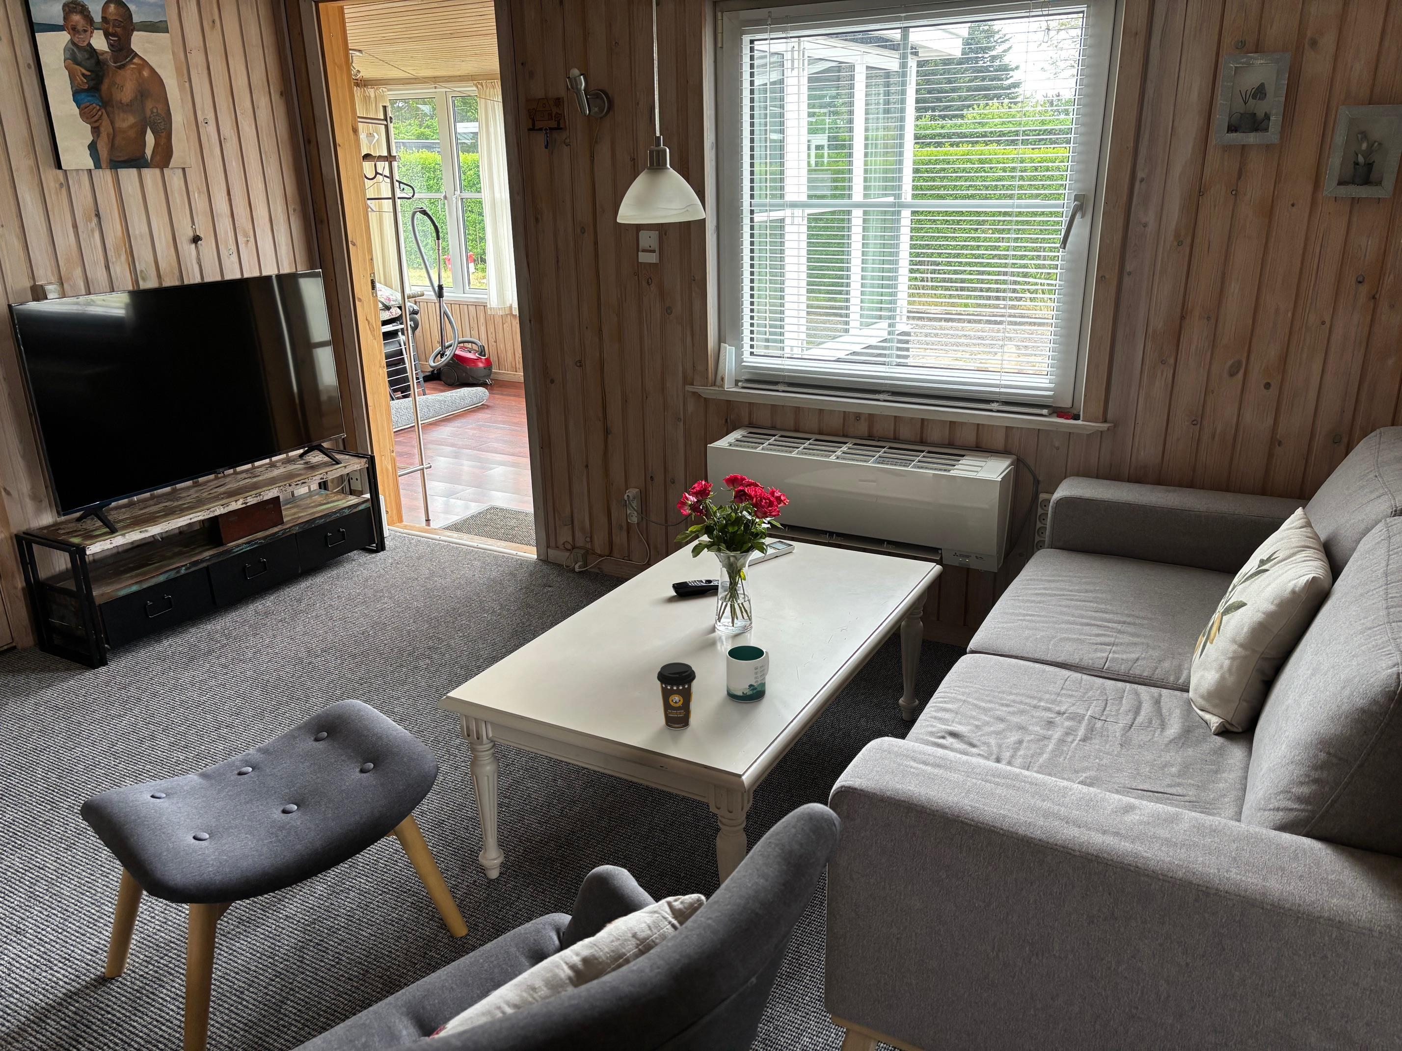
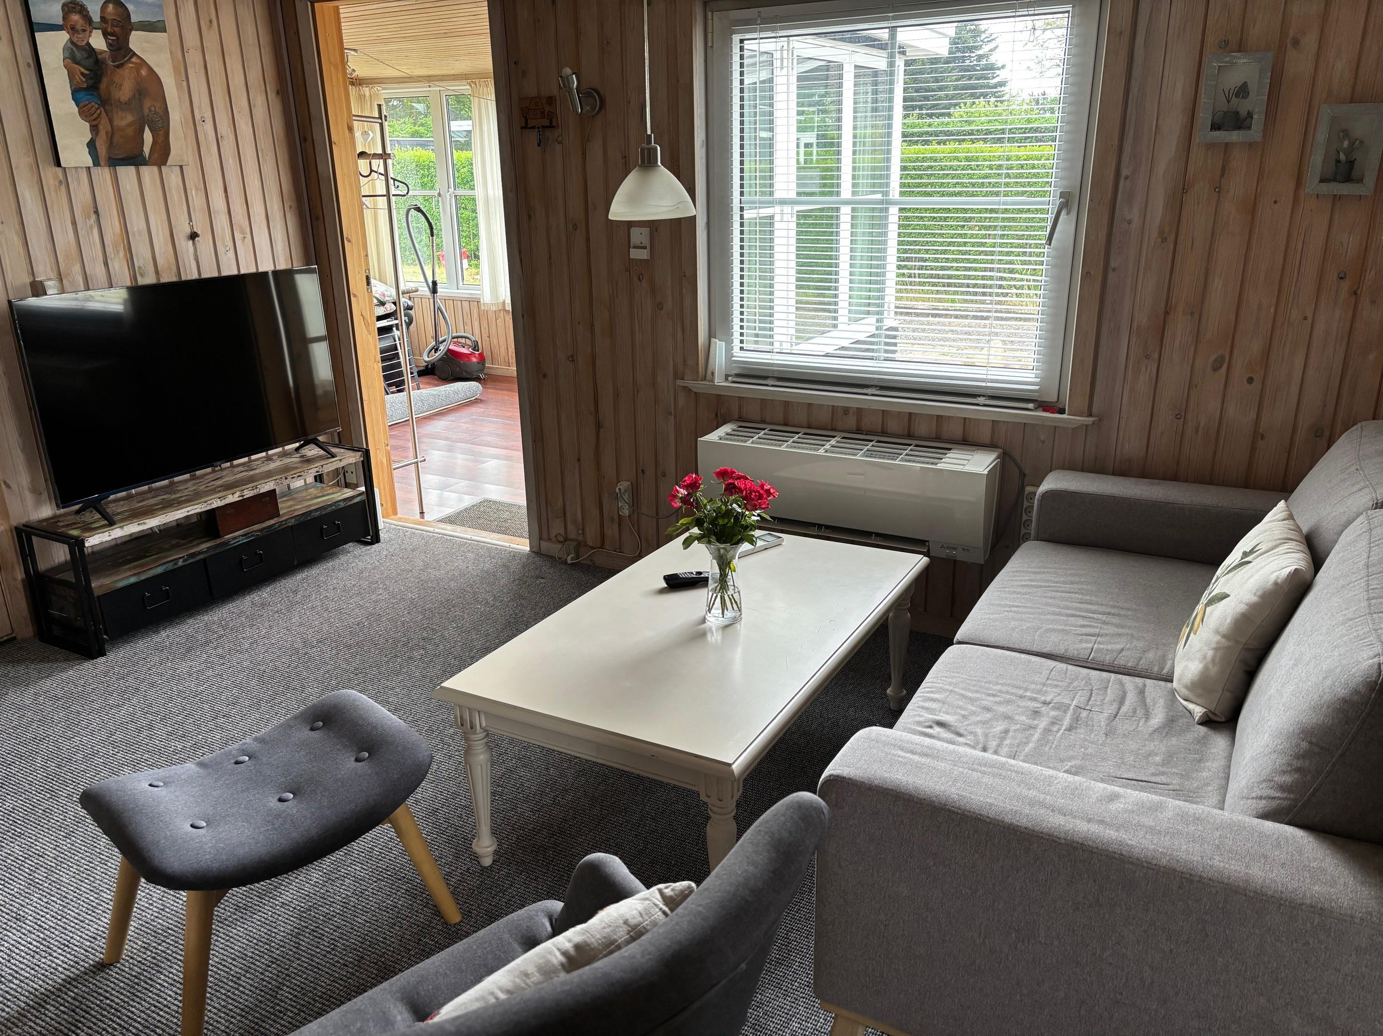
- mug (751, 670)
- coffee cup (677, 697)
